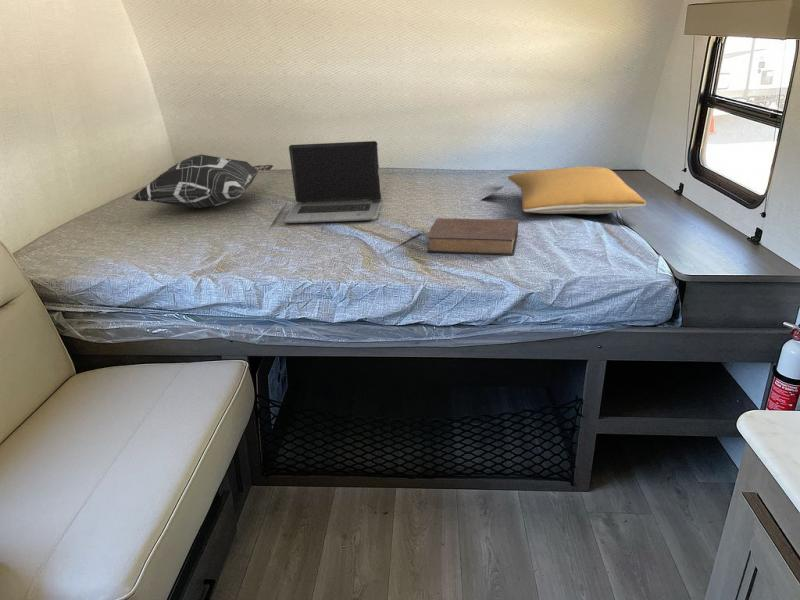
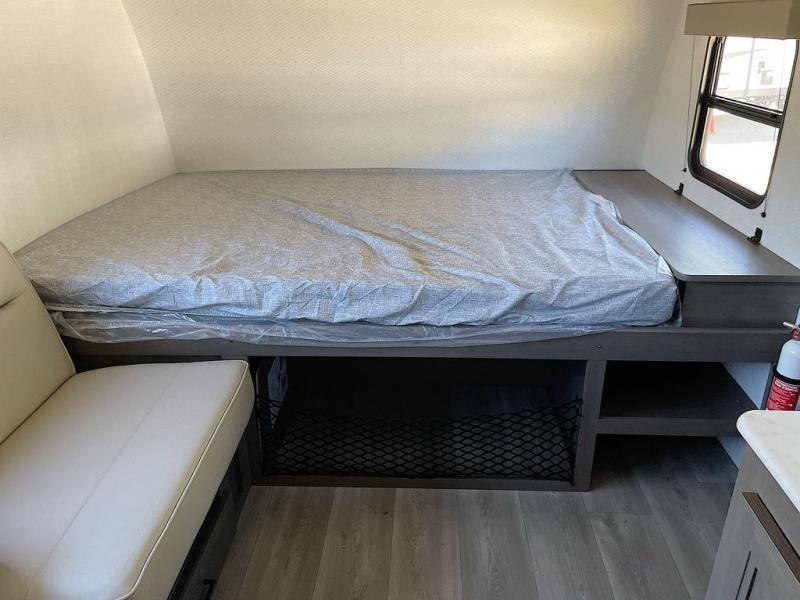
- laptop computer (331, 182)
- pillow (570, 190)
- book (473, 235)
- decorative pillow (207, 180)
